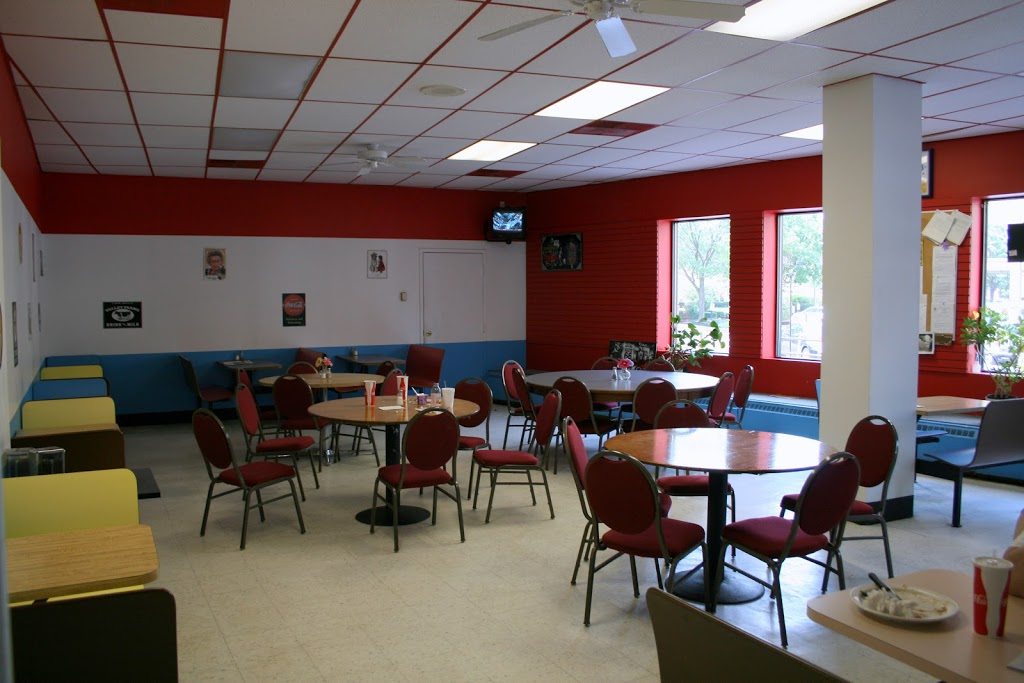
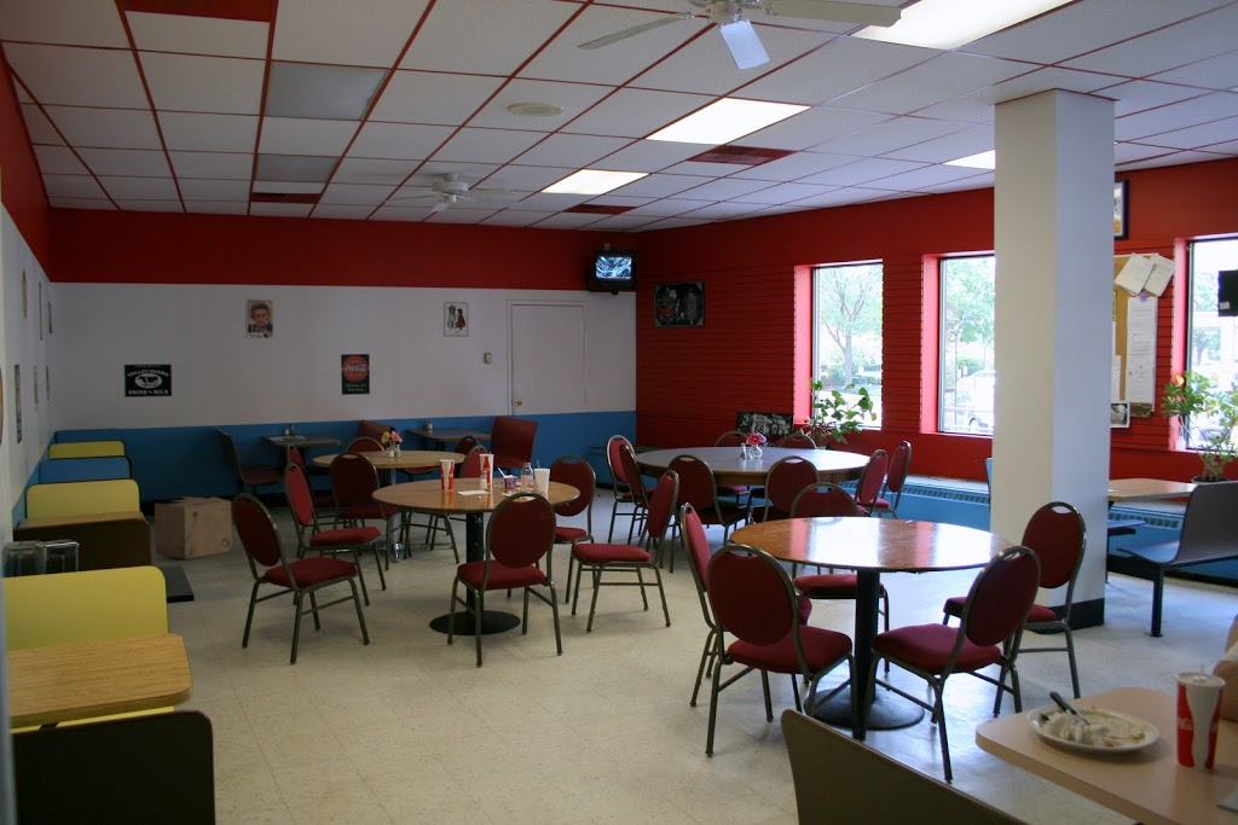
+ cardboard box (193, 525)
